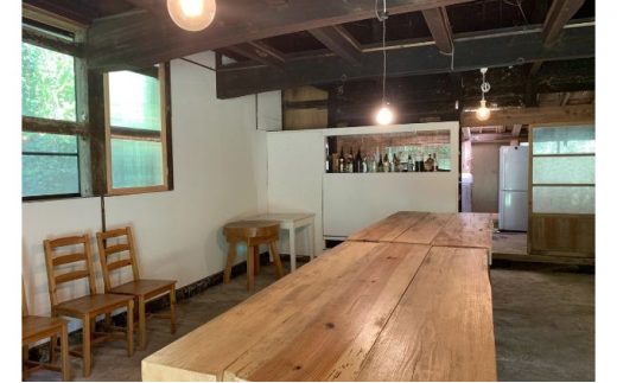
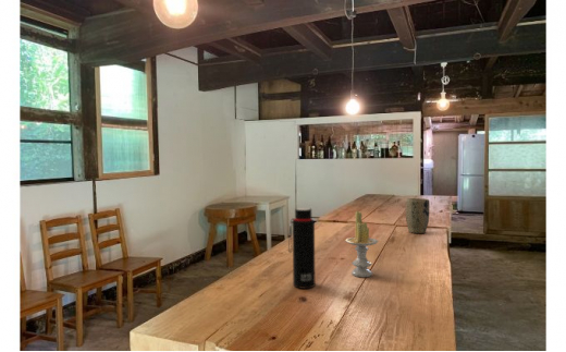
+ water bottle (302, 246)
+ plant pot (417, 215)
+ candle (361, 242)
